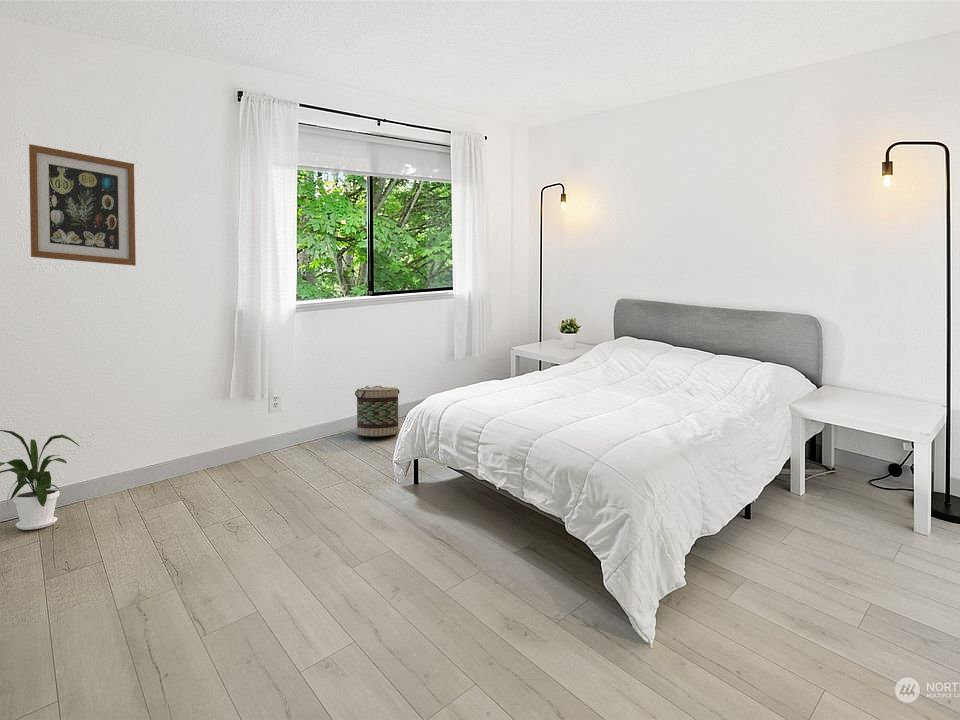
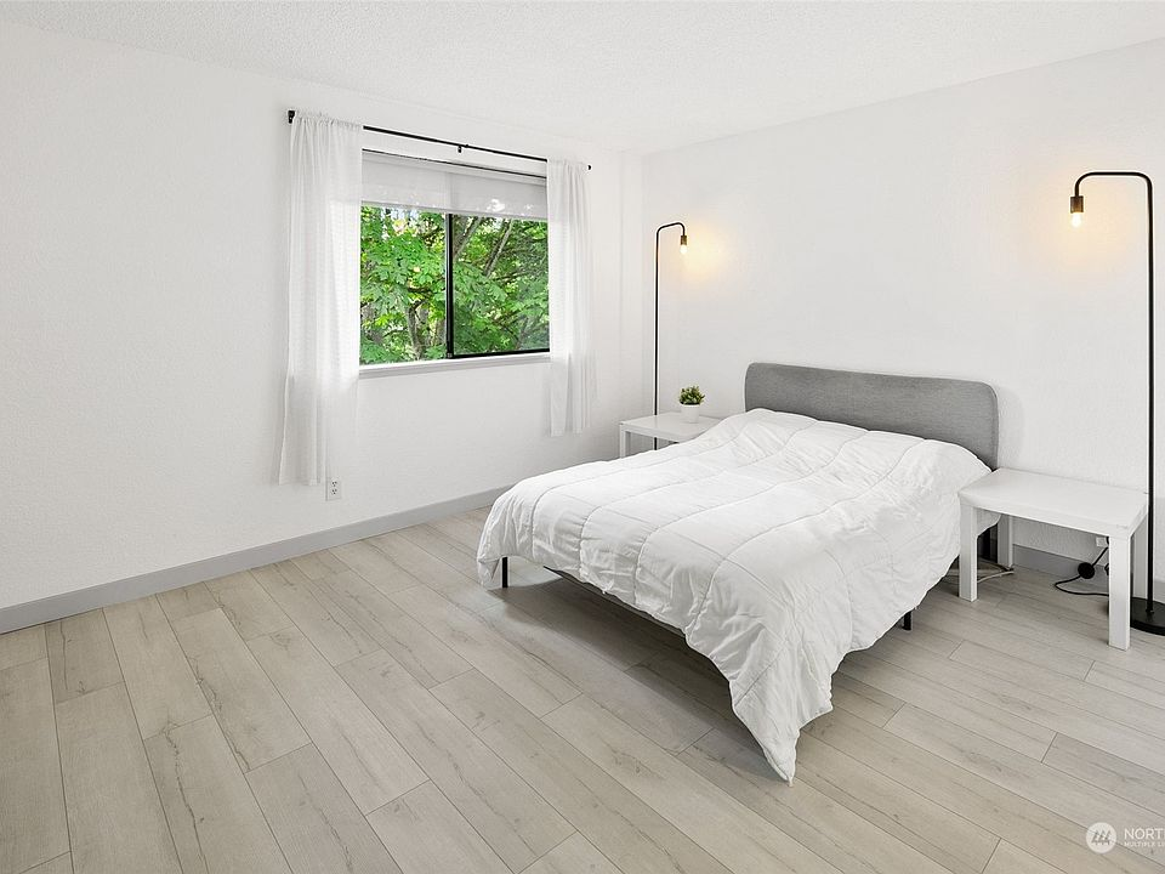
- wall art (85, 208)
- basket (376, 409)
- house plant (32, 476)
